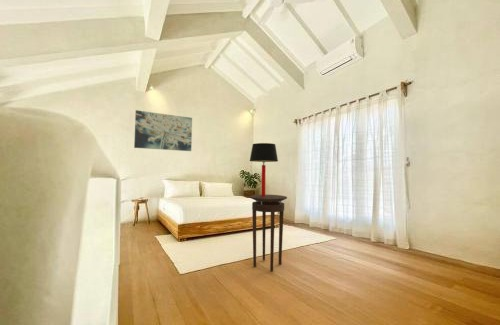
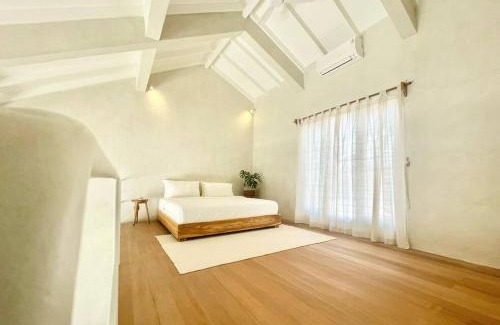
- table lamp (263, 170)
- stool (264, 230)
- wall art (164, 131)
